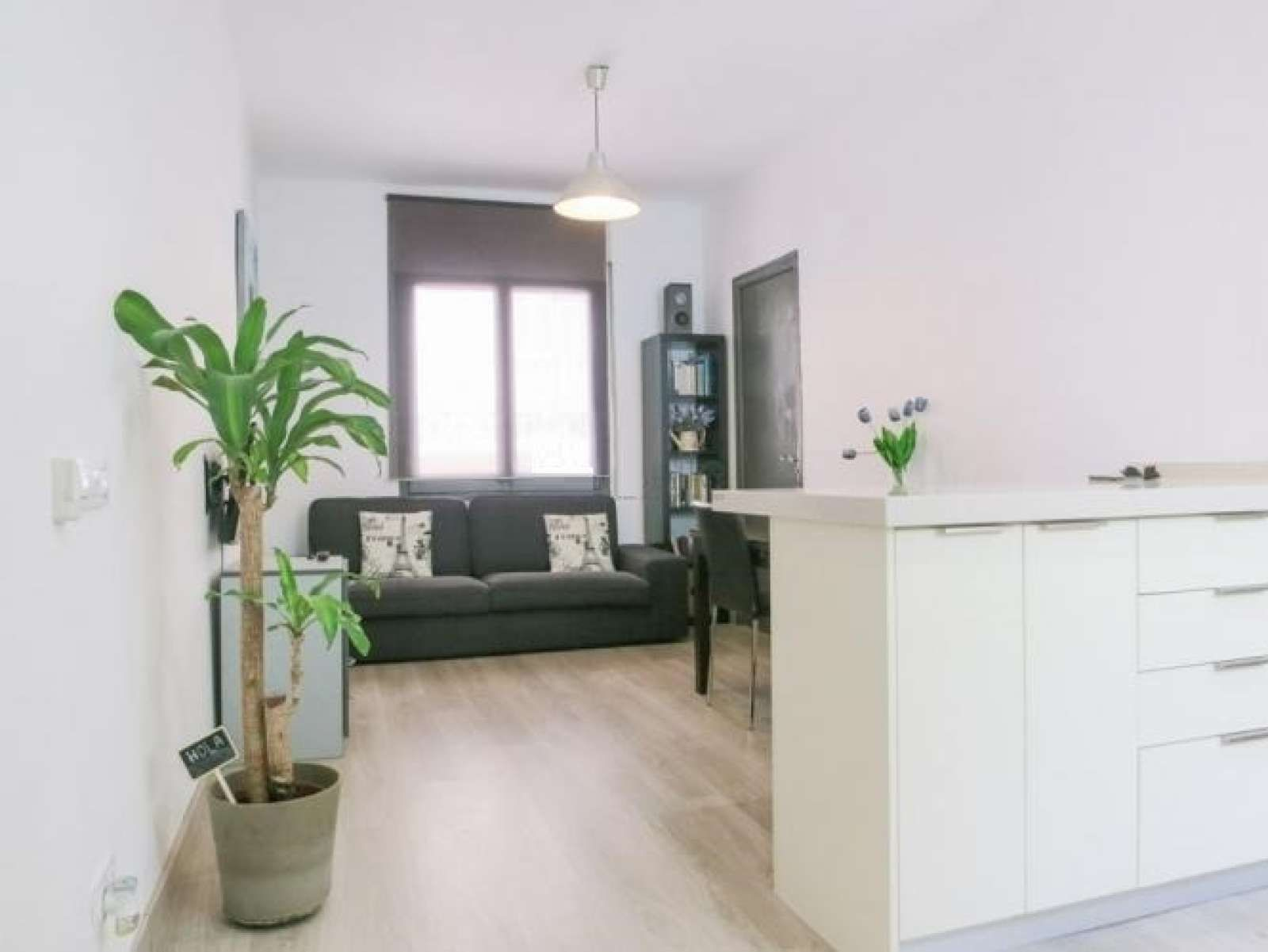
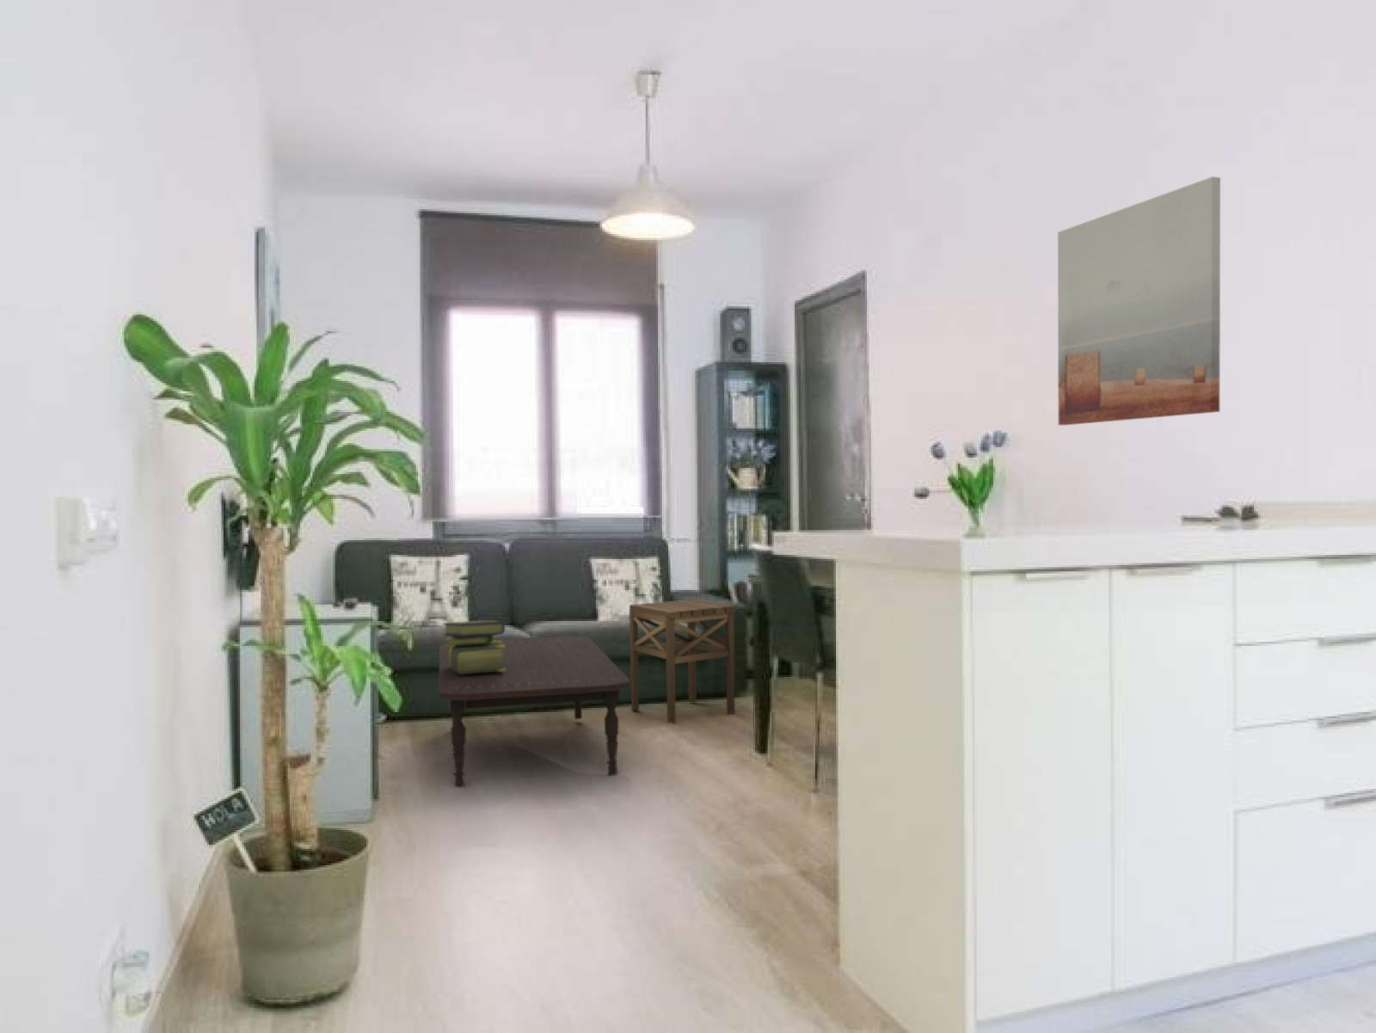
+ coffee table (525, 704)
+ side table (681, 658)
+ wall art (1132, 314)
+ stack of books (473, 647)
